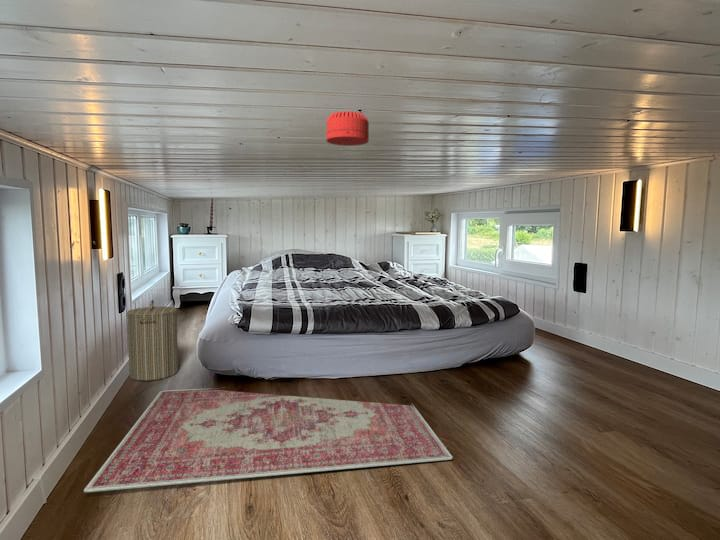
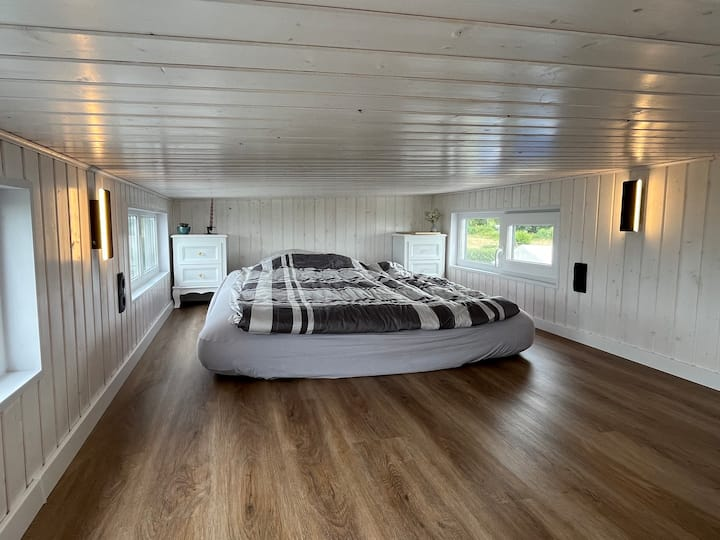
- laundry hamper (153, 337)
- smoke detector (347, 128)
- rug (282, 419)
